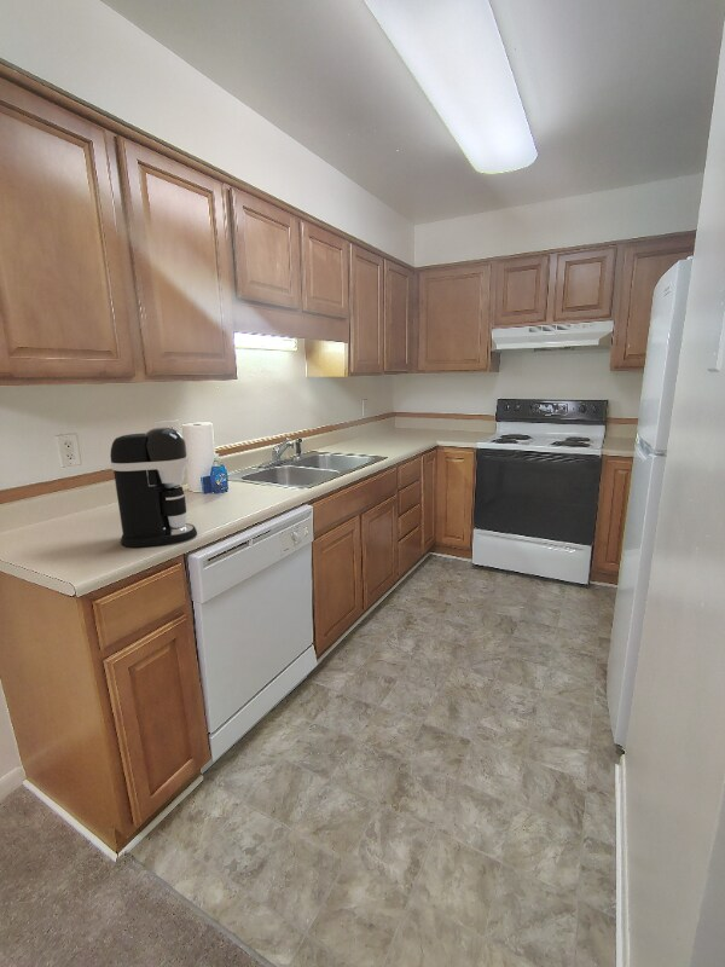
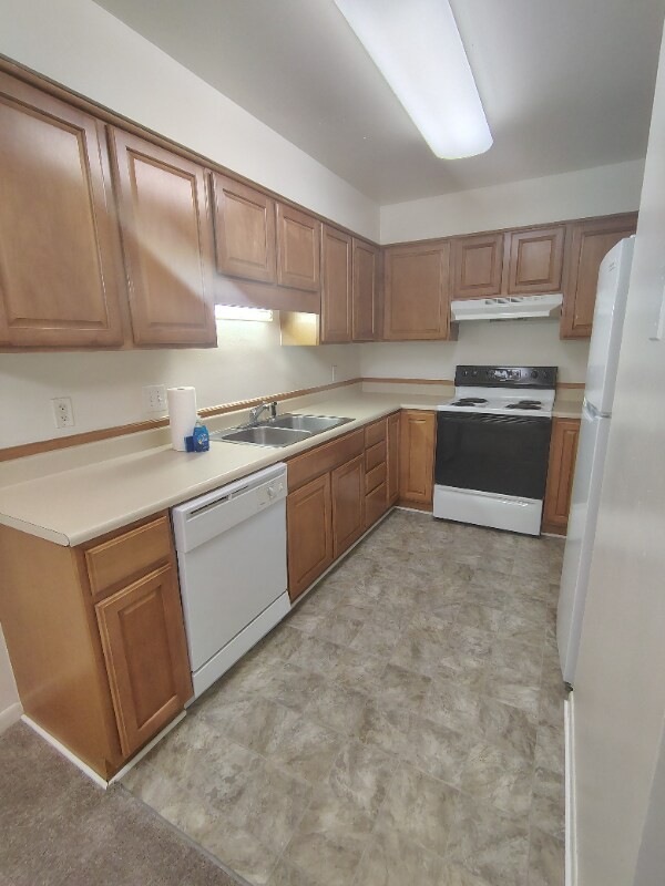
- coffee maker (152, 485)
